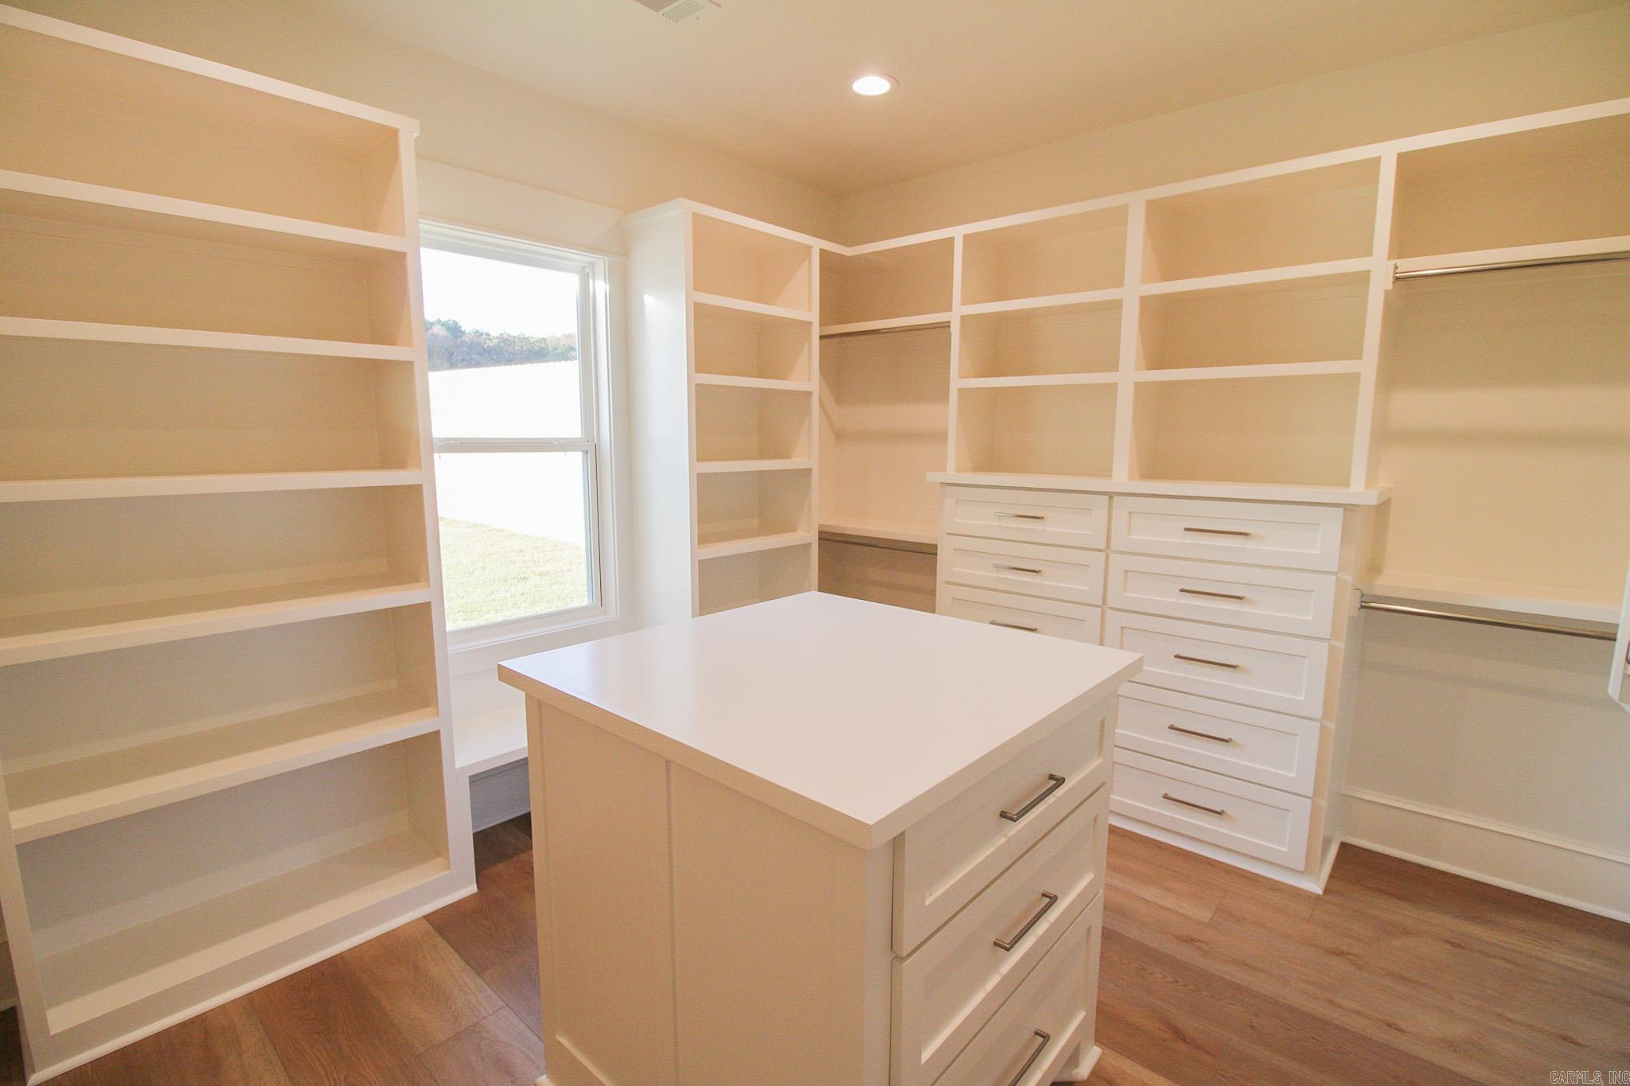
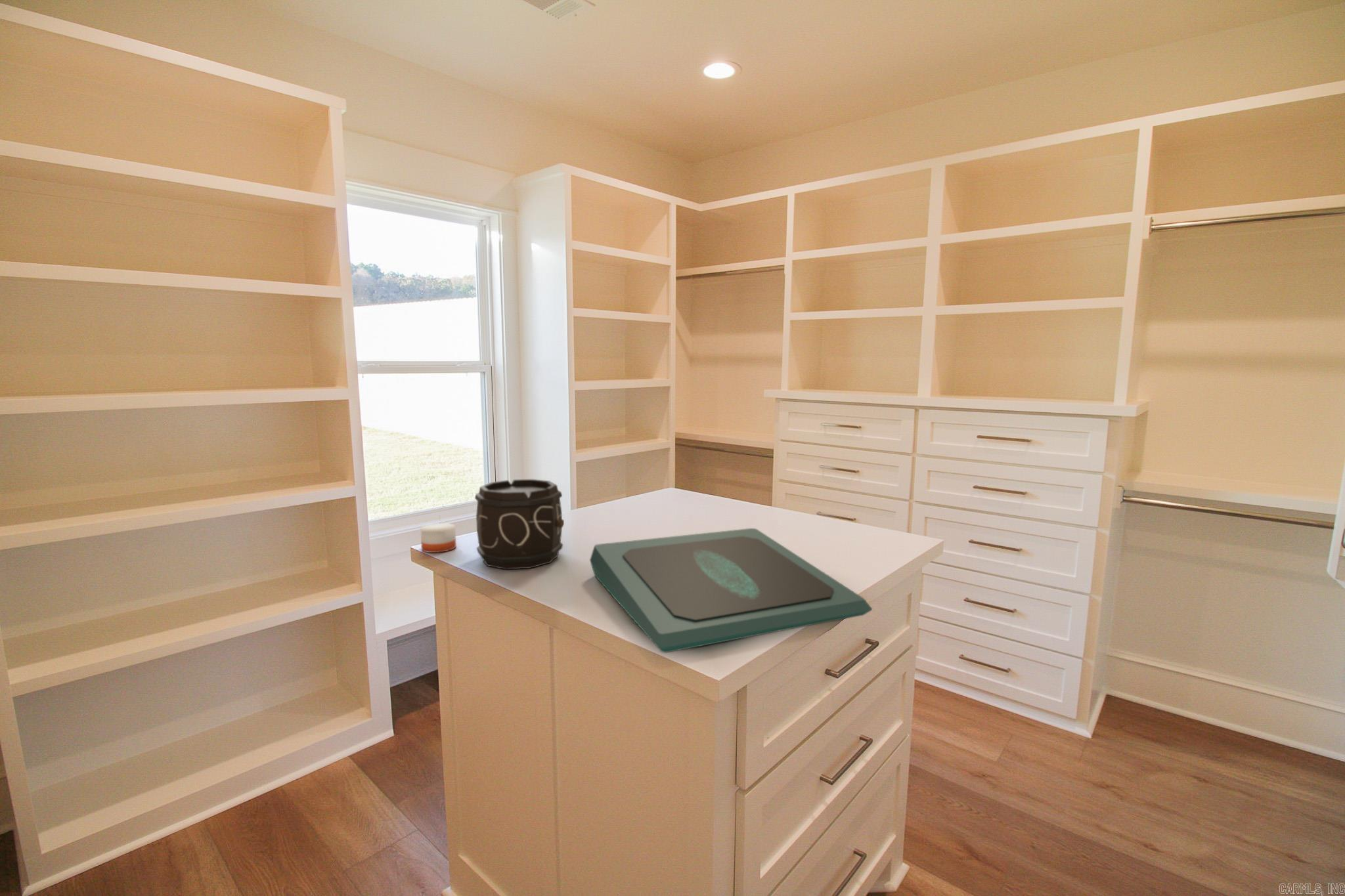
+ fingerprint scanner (718, 578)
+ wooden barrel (521, 522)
+ candle (438, 526)
